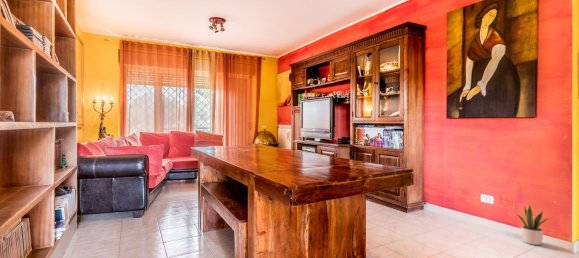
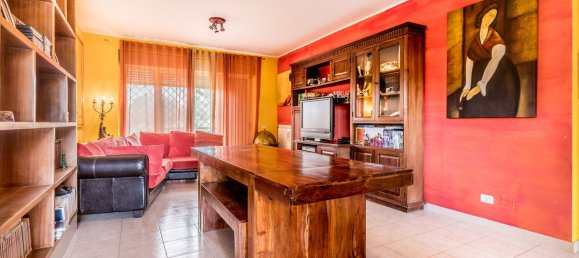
- potted plant (532, 223)
